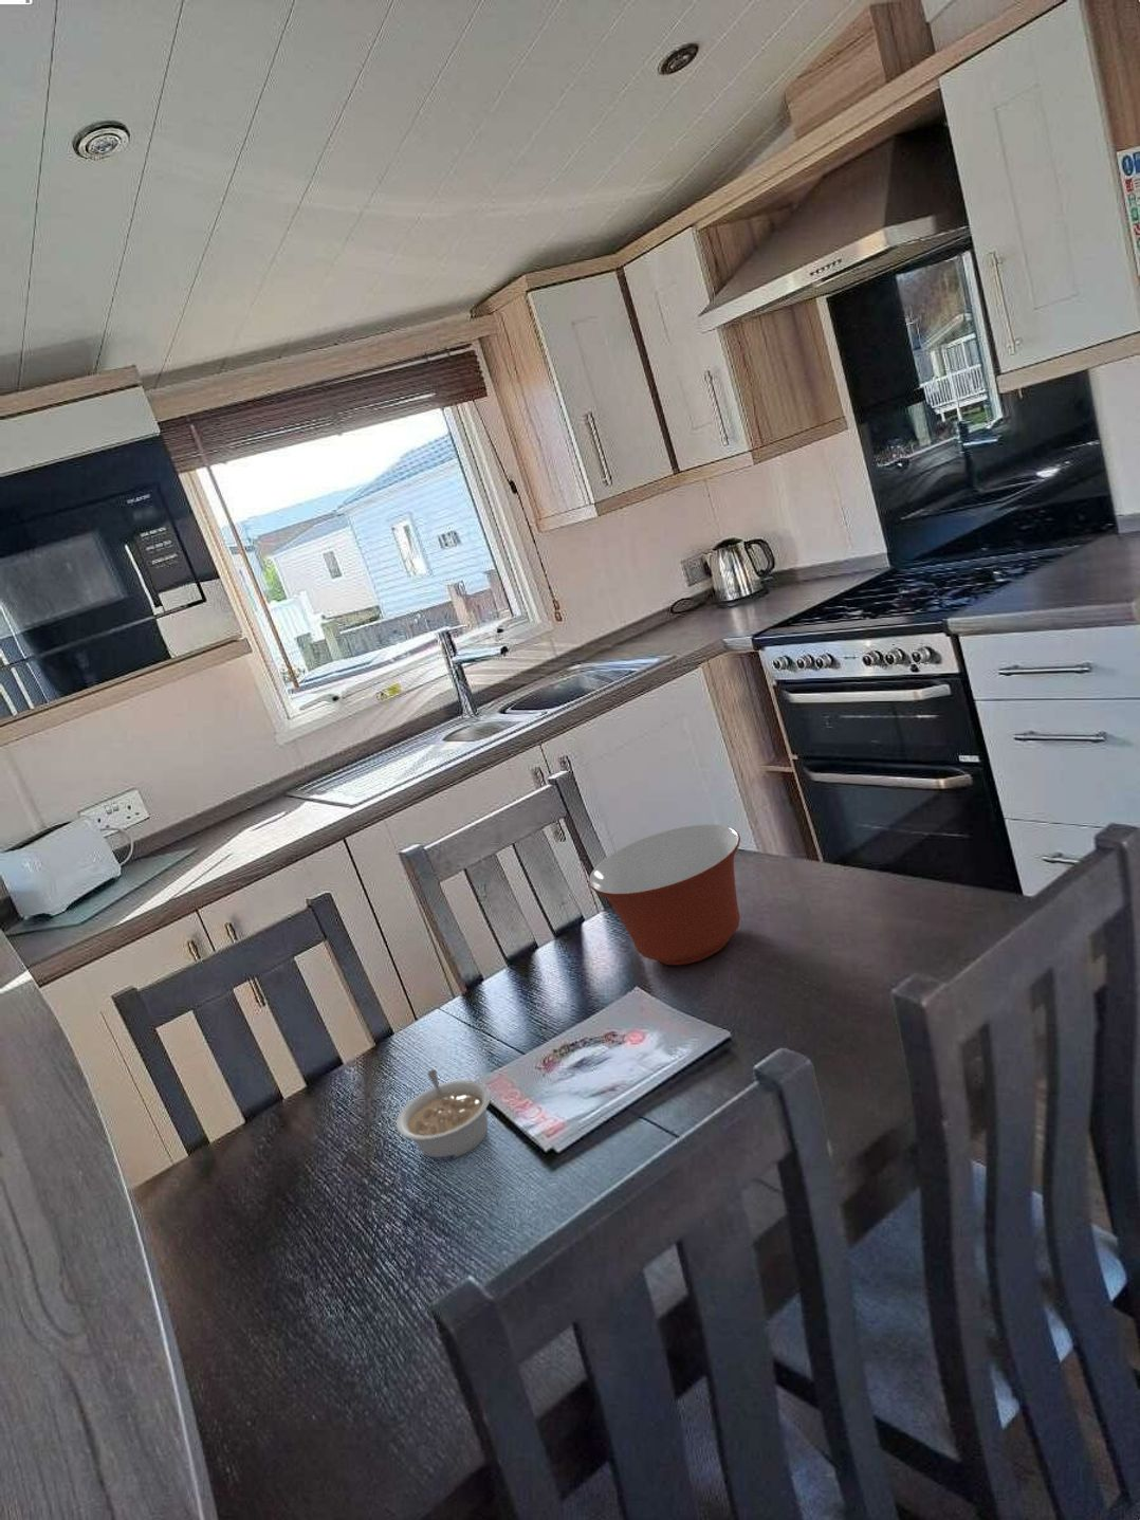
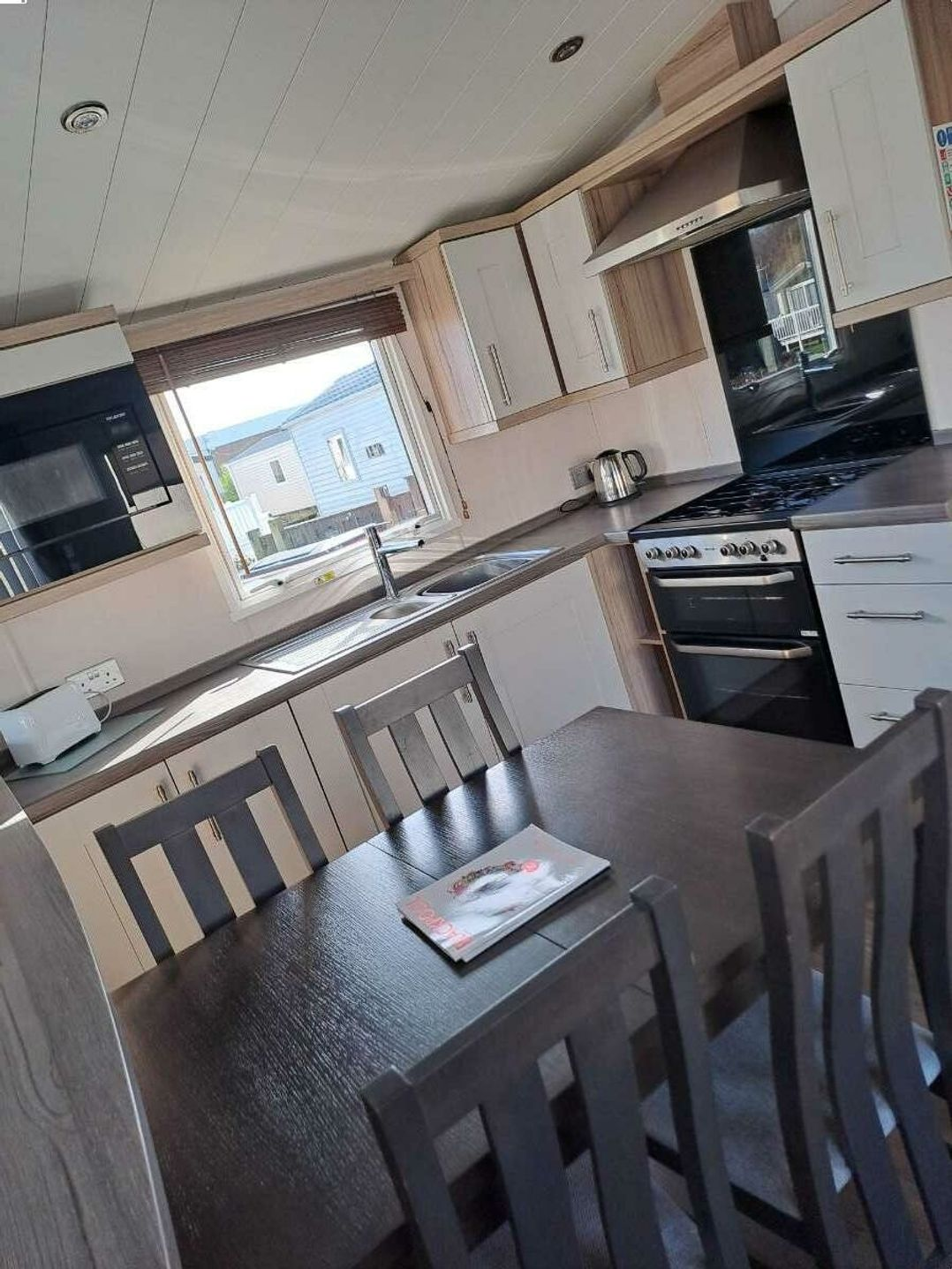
- legume (445, 1119)
- mixing bowl (678, 901)
